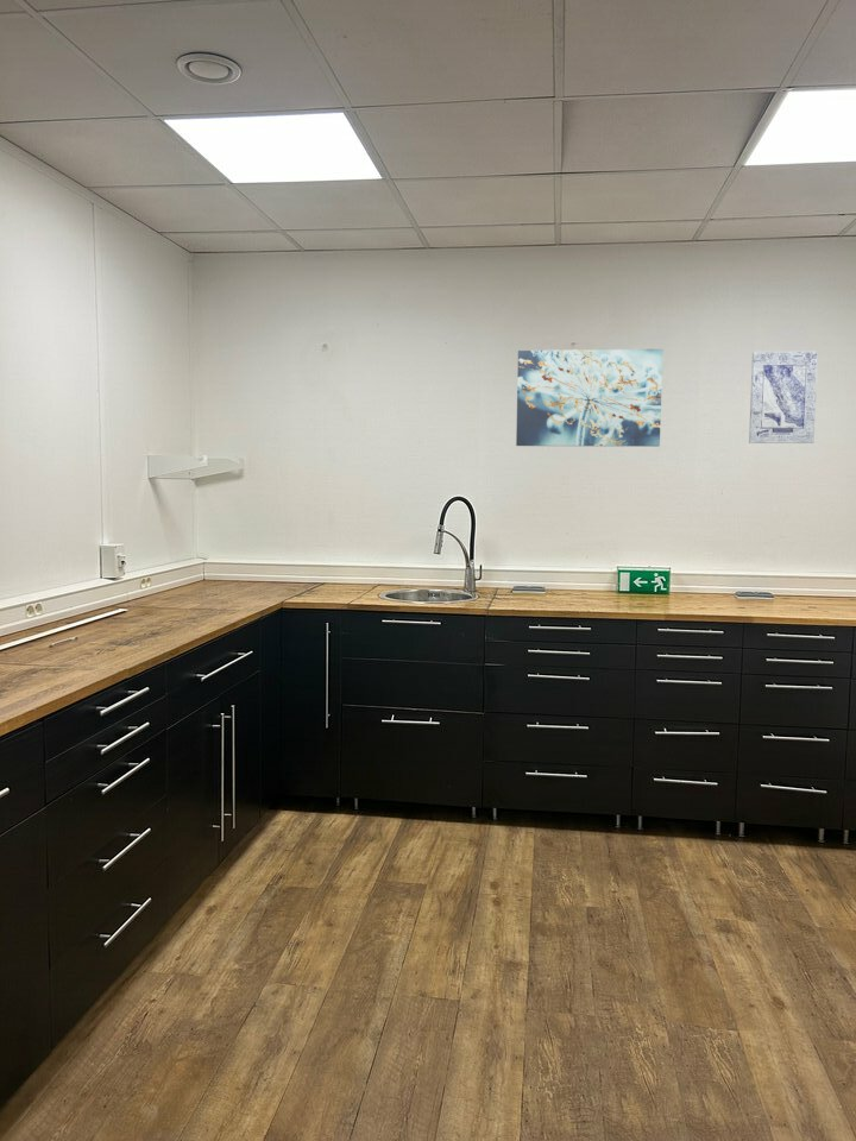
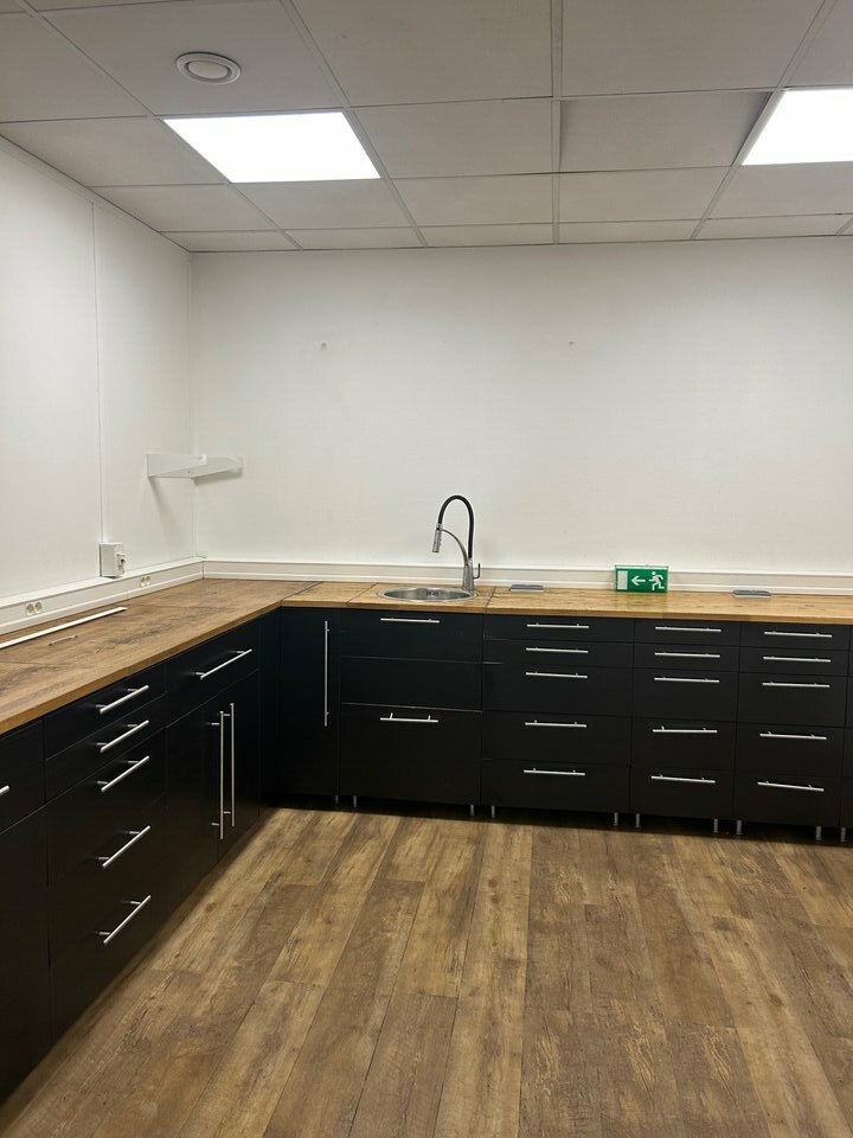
- wall art (587, 398)
- wall art (782, 397)
